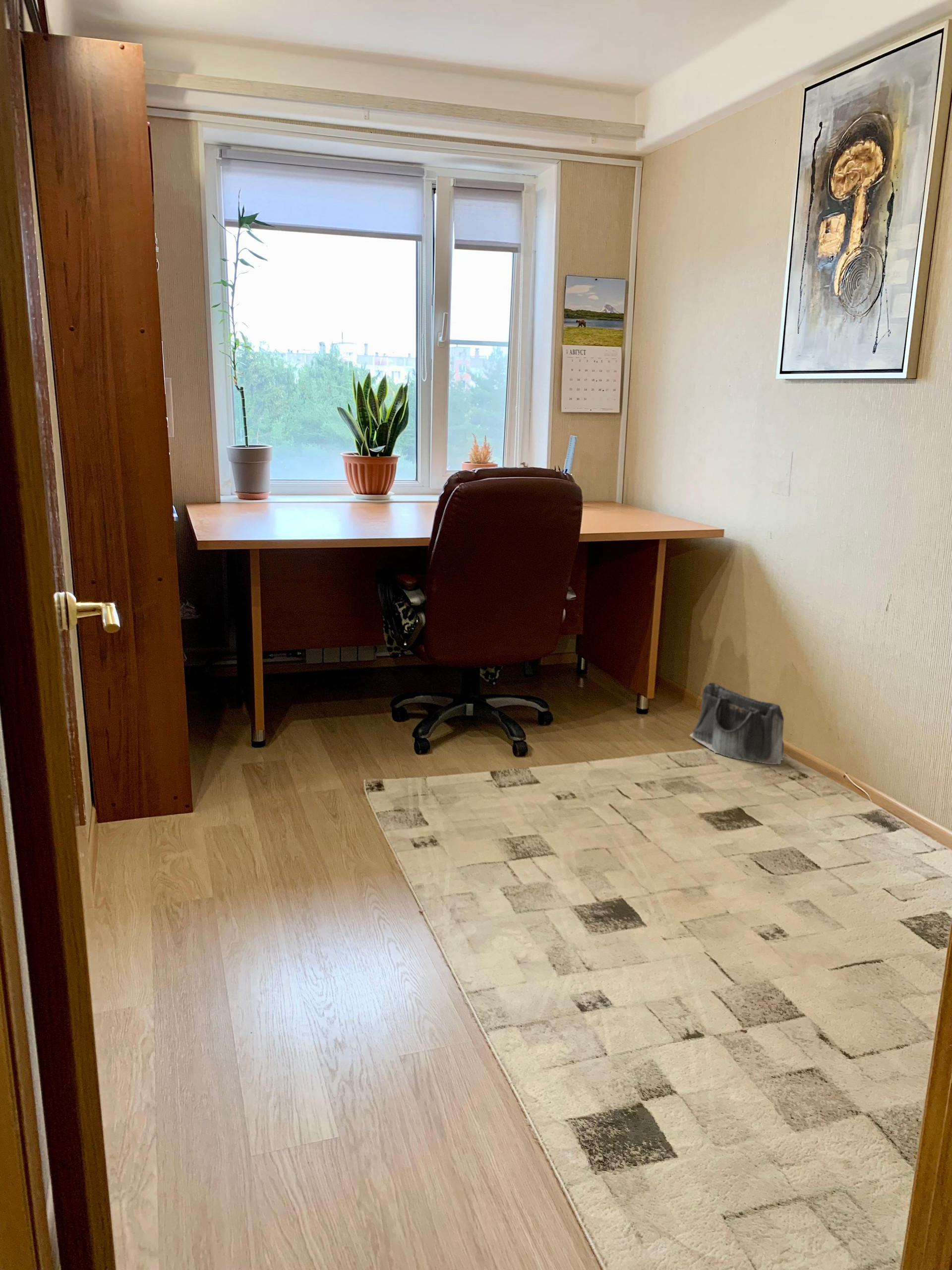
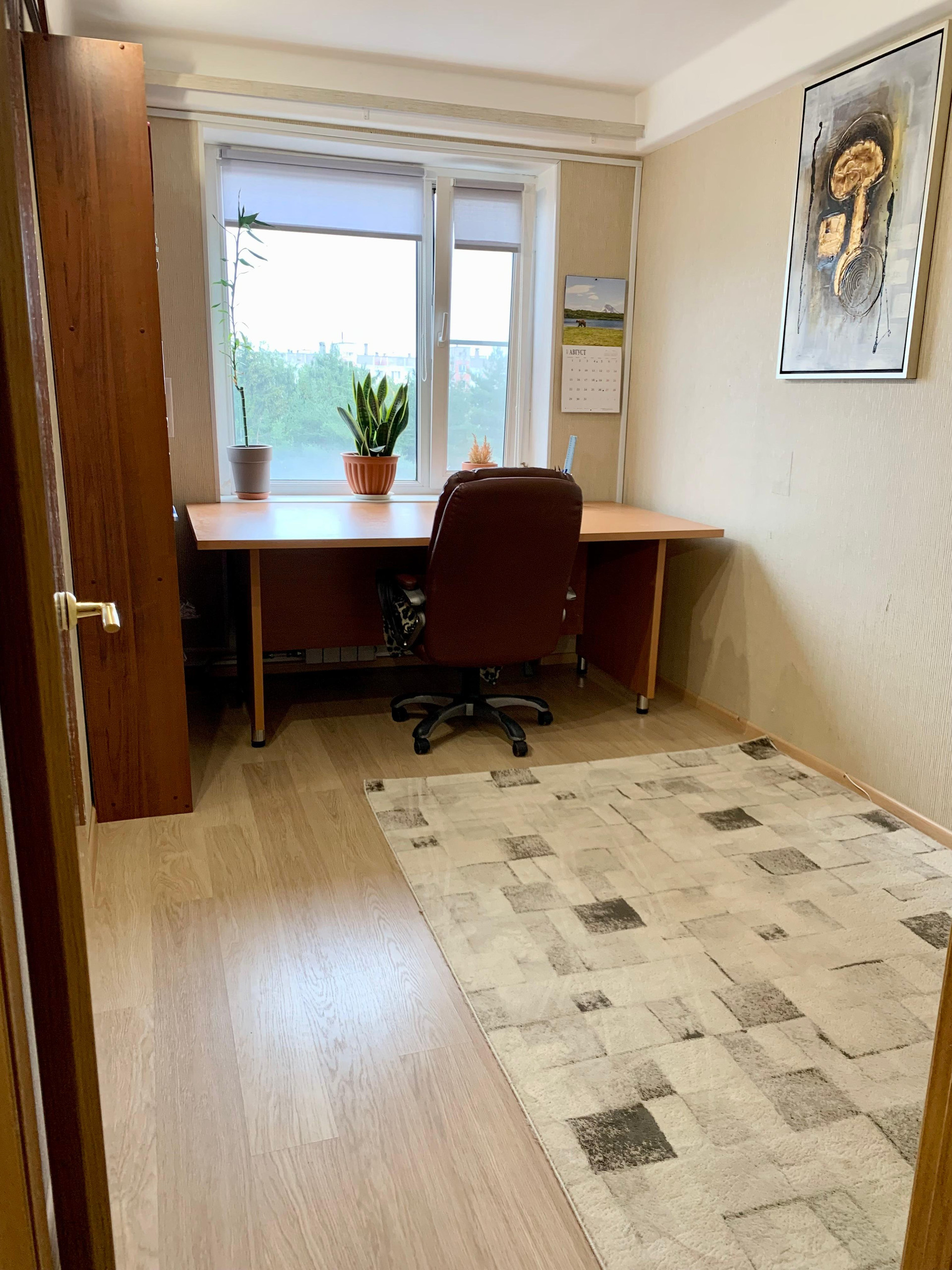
- saddlebag (742, 720)
